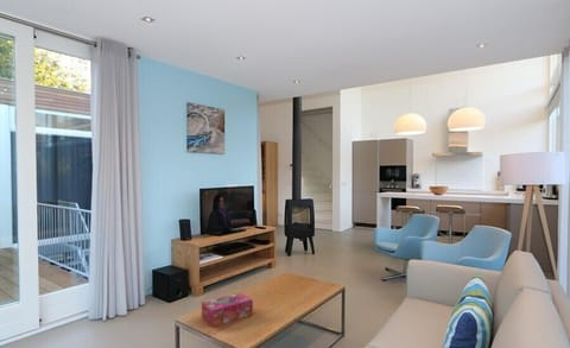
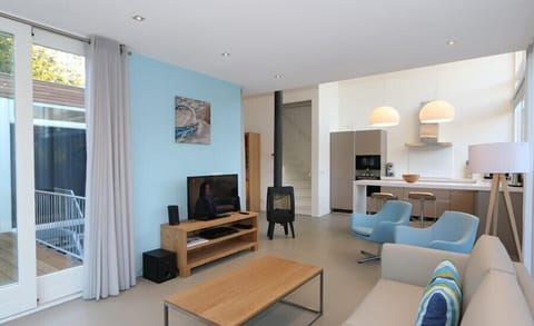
- tissue box (227, 308)
